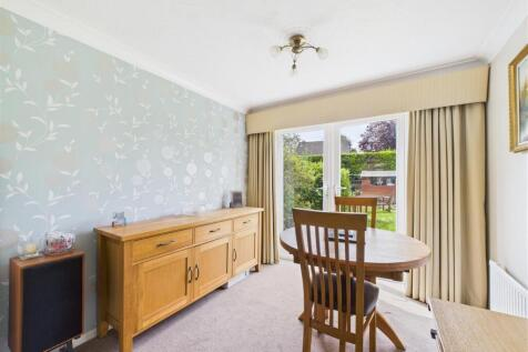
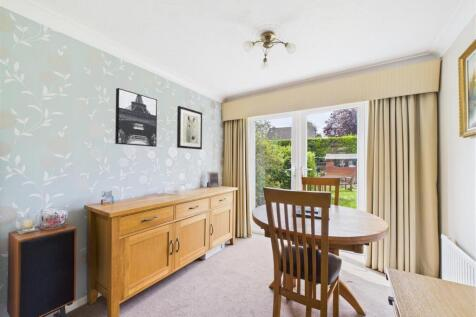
+ wall art (137, 119)
+ wall art (190, 129)
